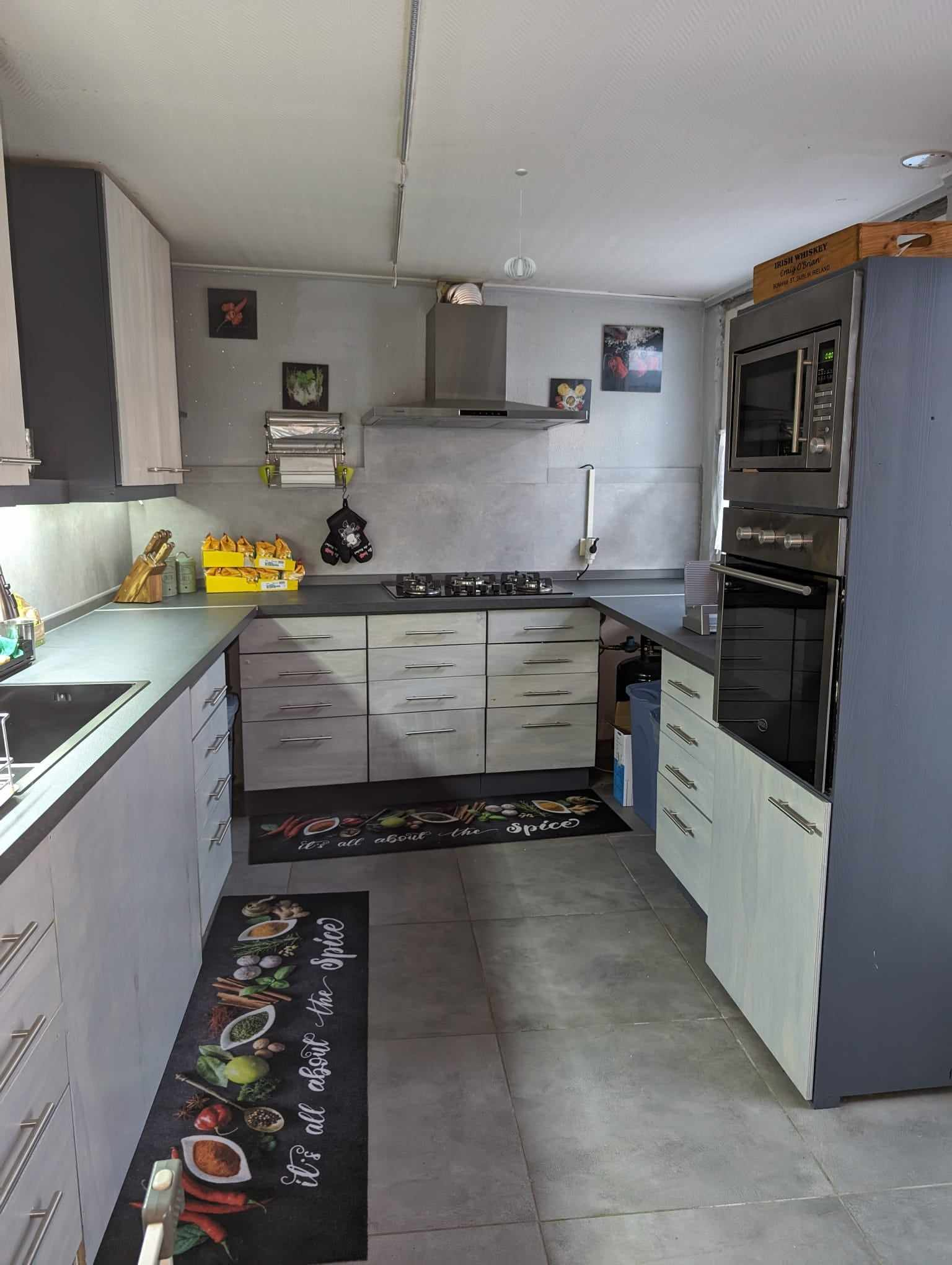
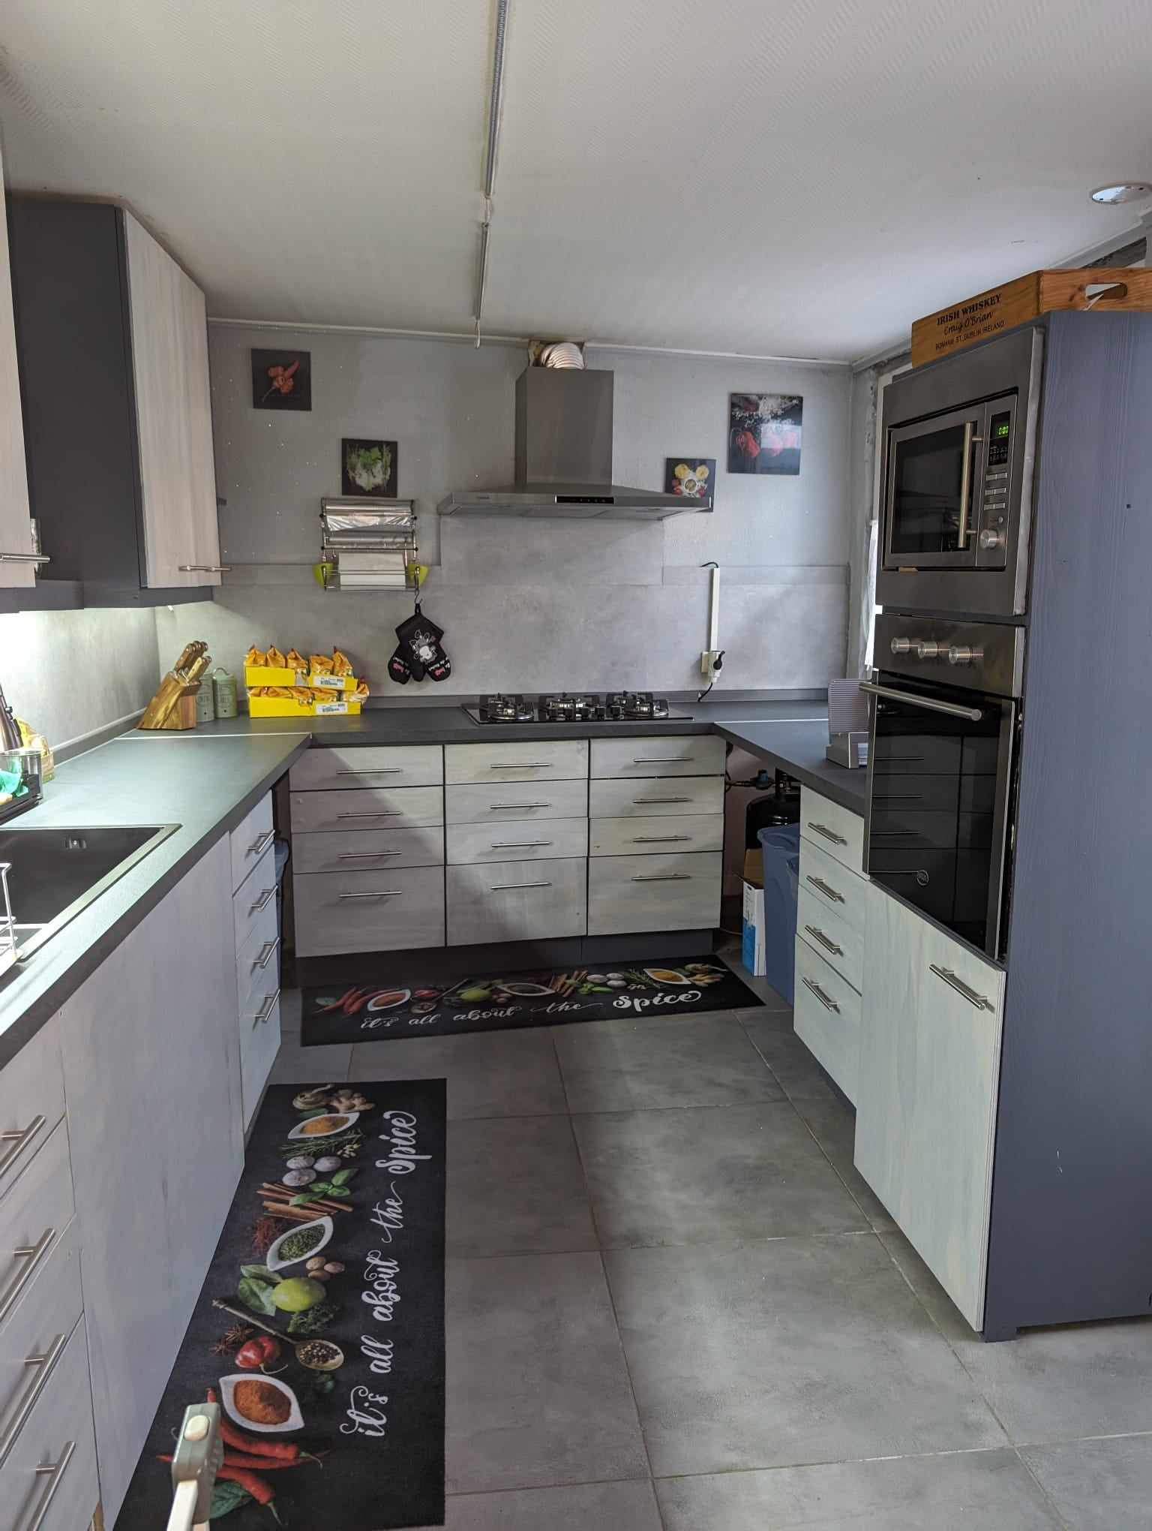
- pendant light (520, 233)
